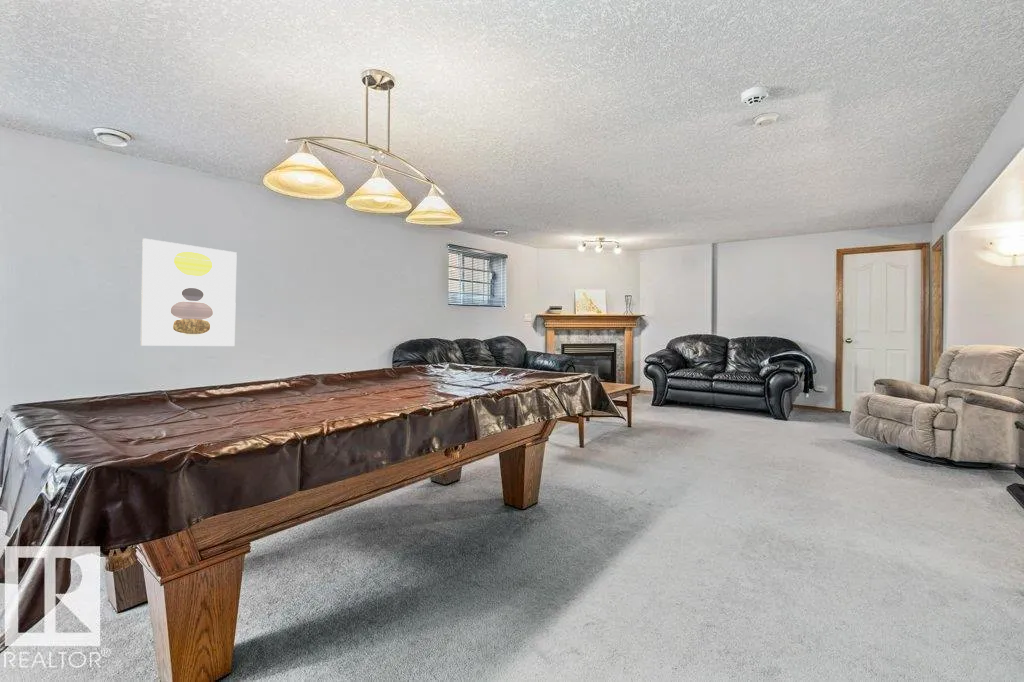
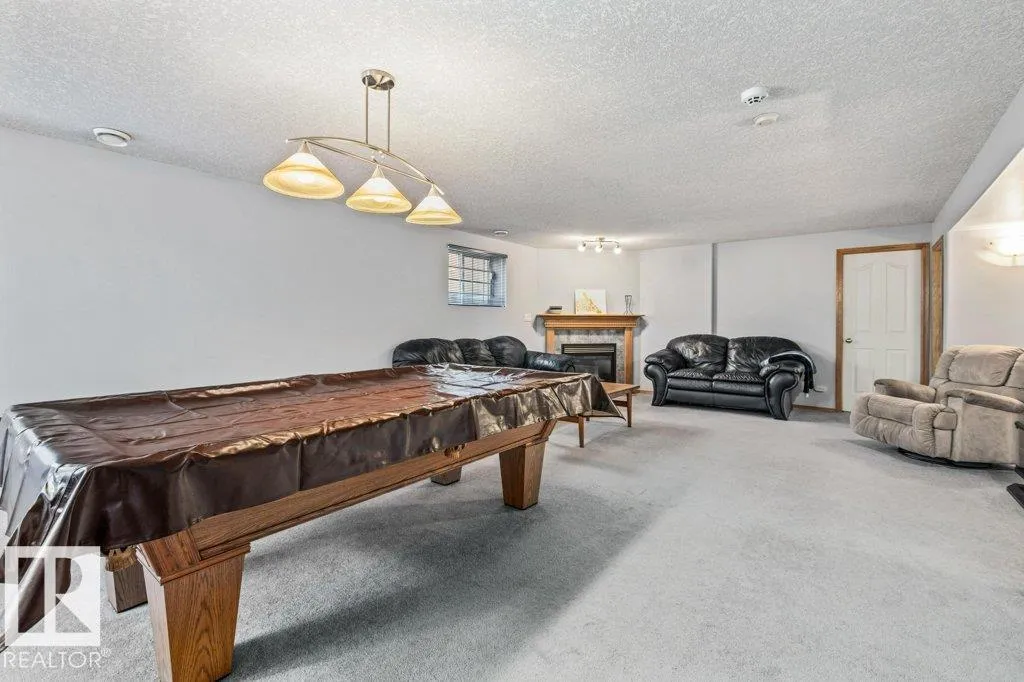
- wall art (192, 295)
